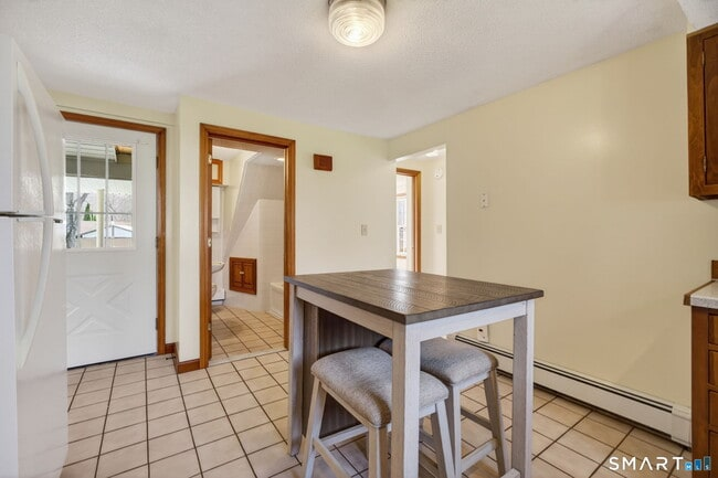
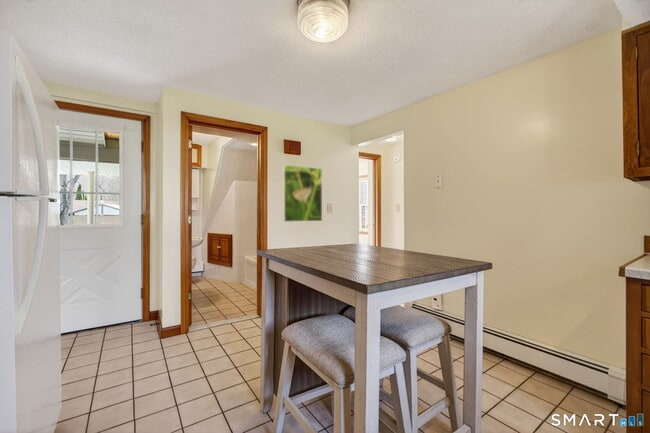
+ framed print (303, 194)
